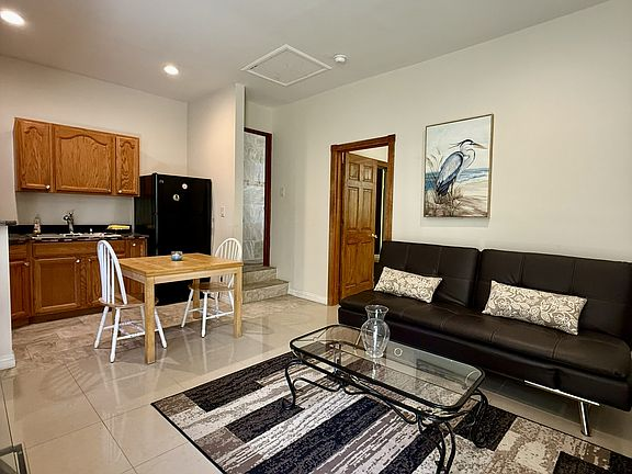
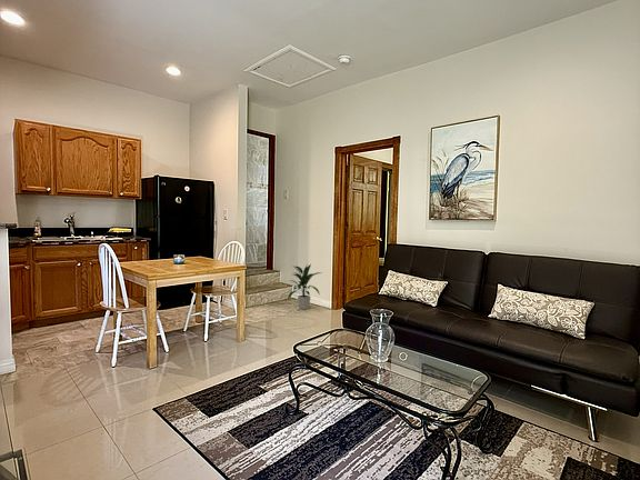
+ indoor plant (302, 284)
